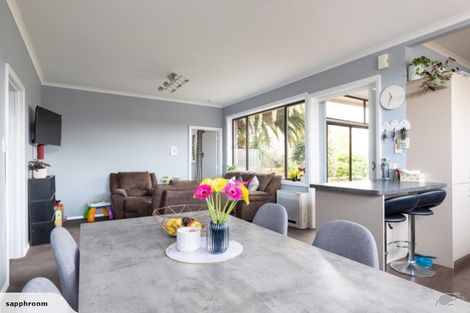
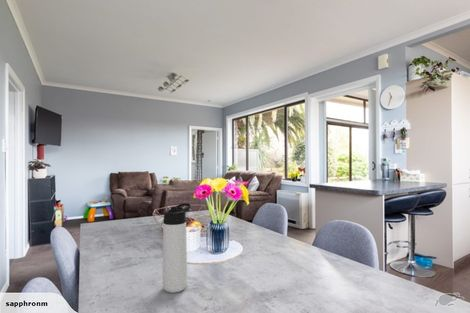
+ thermos bottle (178, 245)
